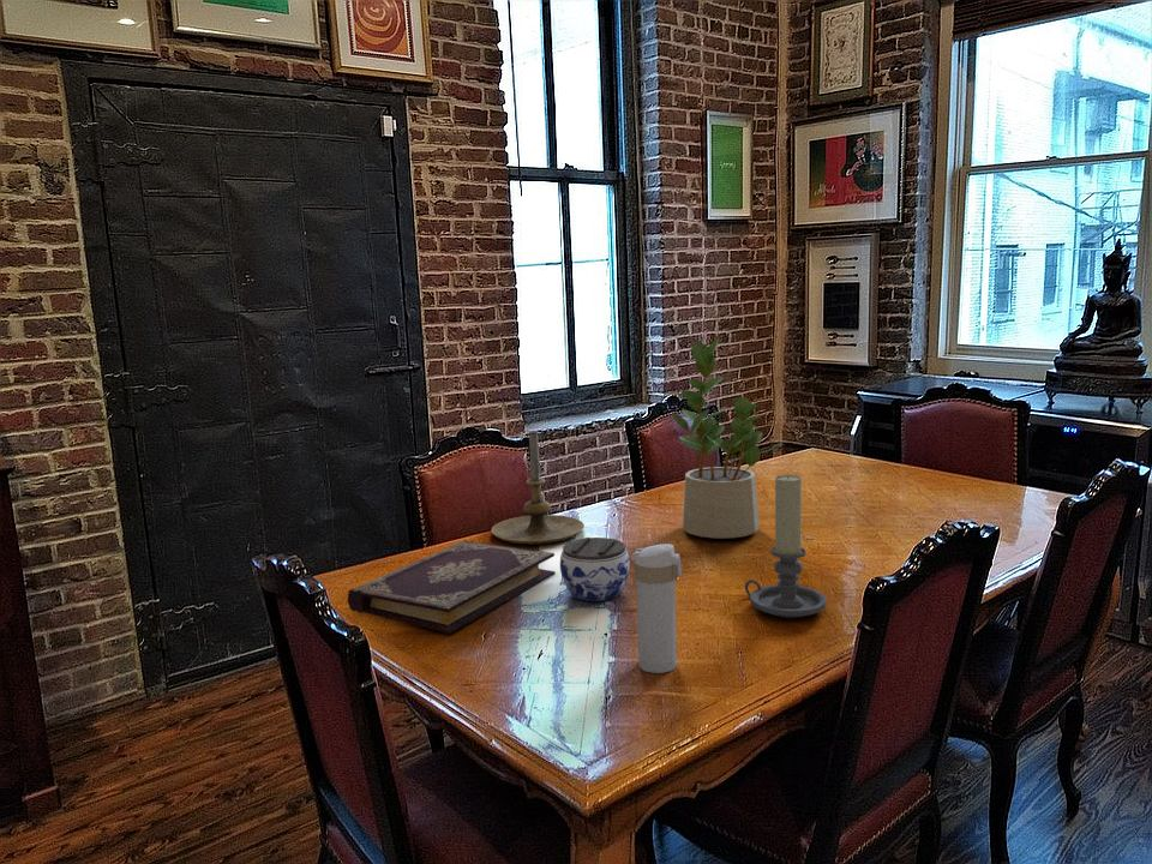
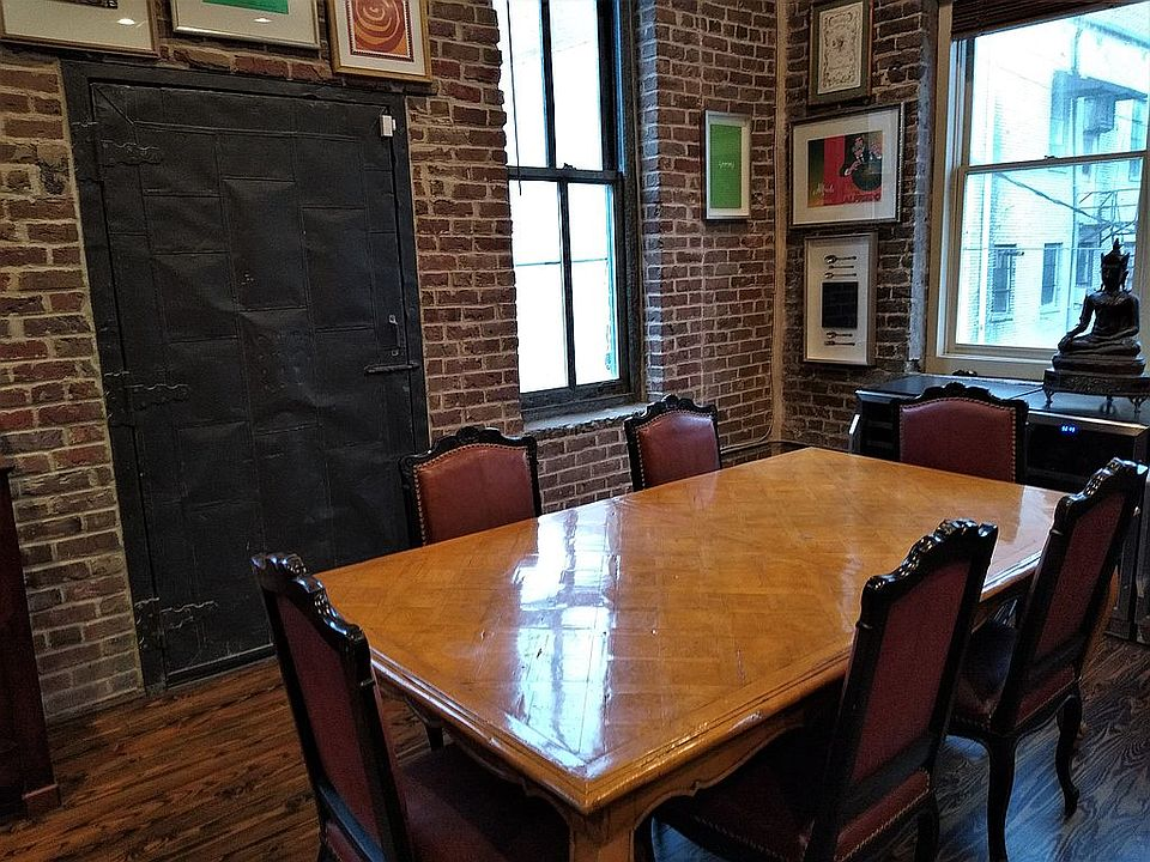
- potted plant (728, 438)
- candle holder (535, 482)
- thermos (658, 606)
- book (455, 580)
- jar (594, 569)
- candle holder (781, 541)
